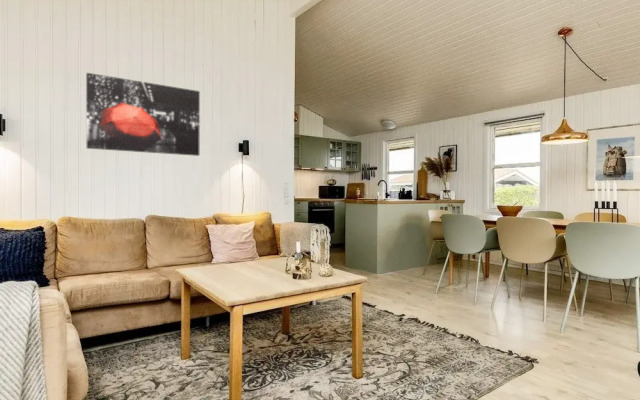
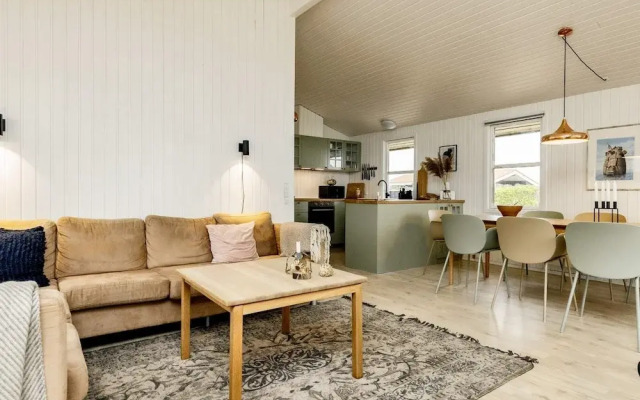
- wall art (147, 117)
